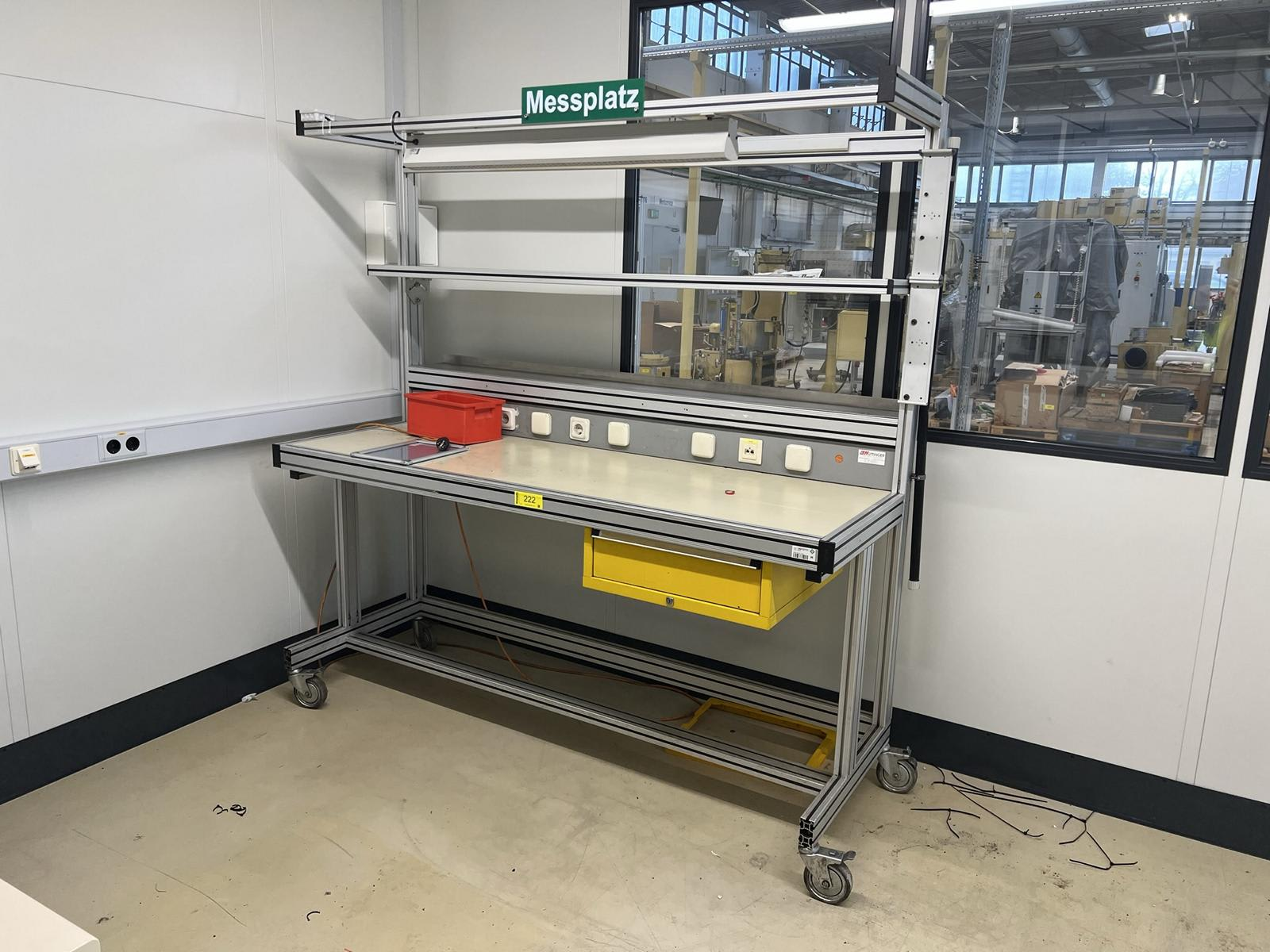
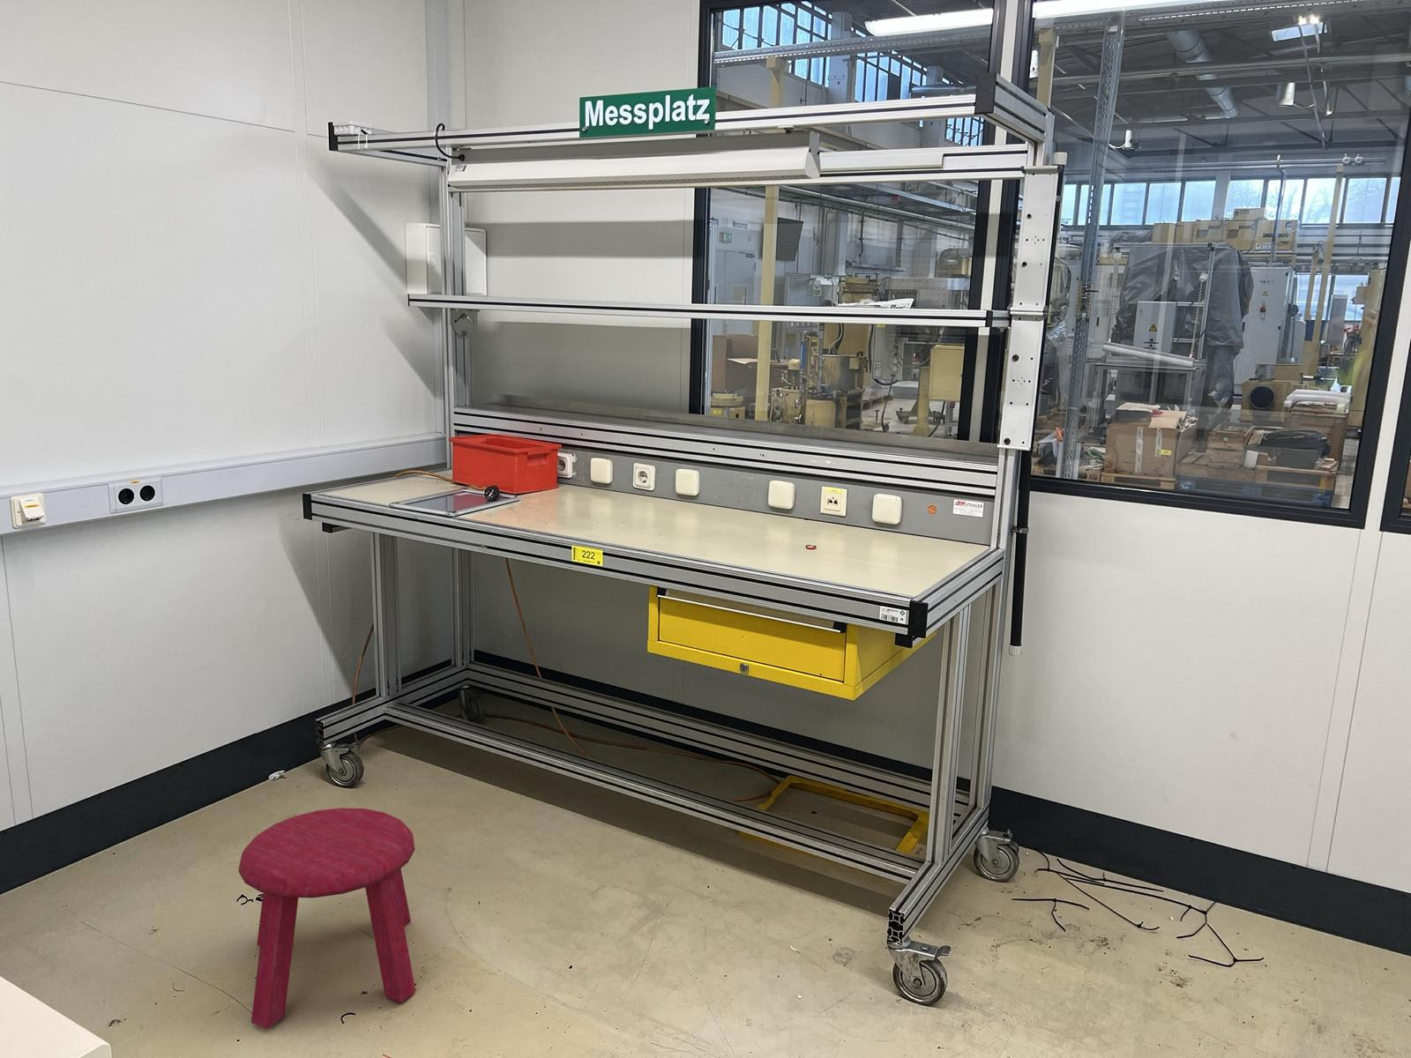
+ stool (331, 895)
